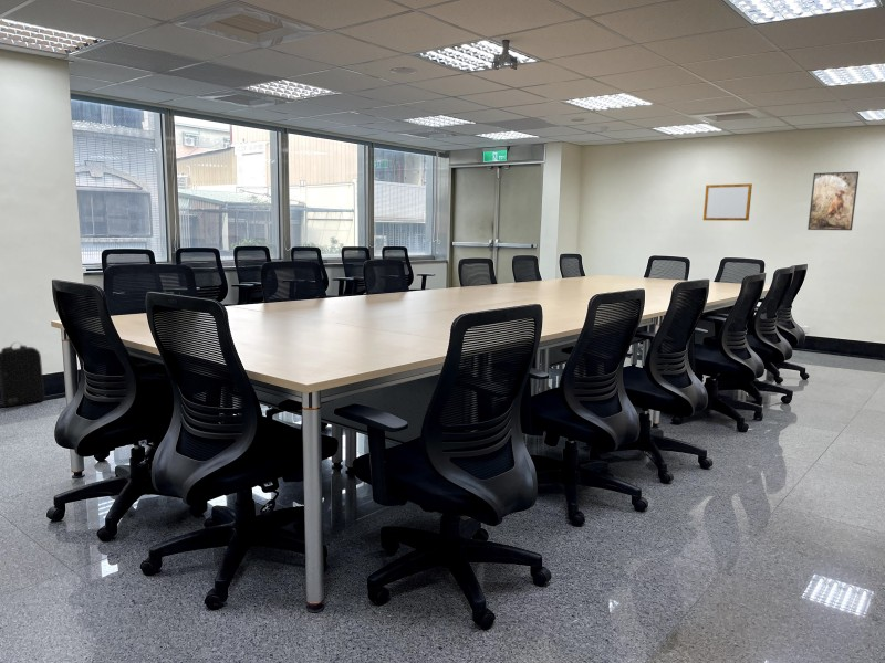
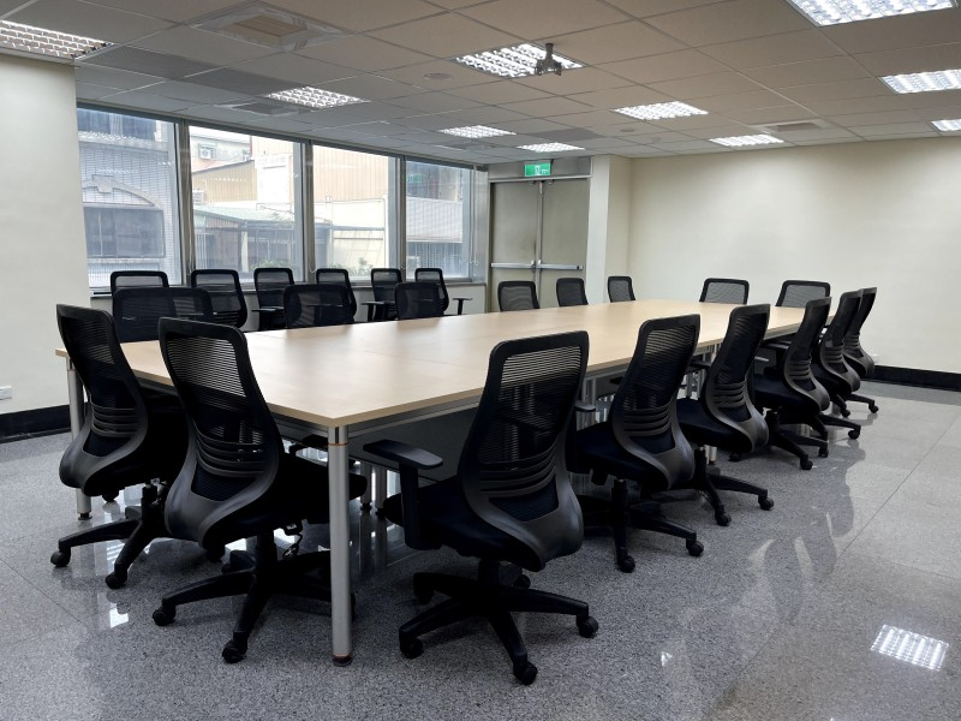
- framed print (832, 201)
- backpack (19, 372)
- writing board (727, 202)
